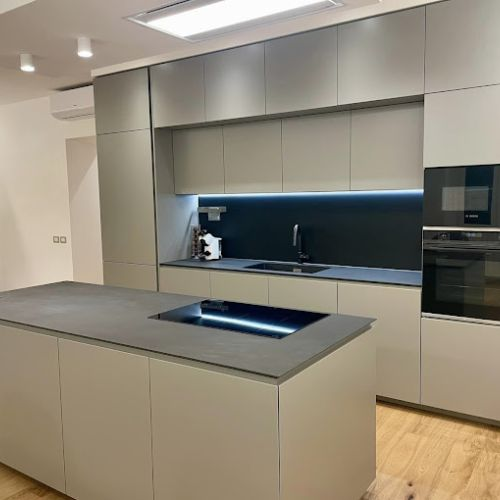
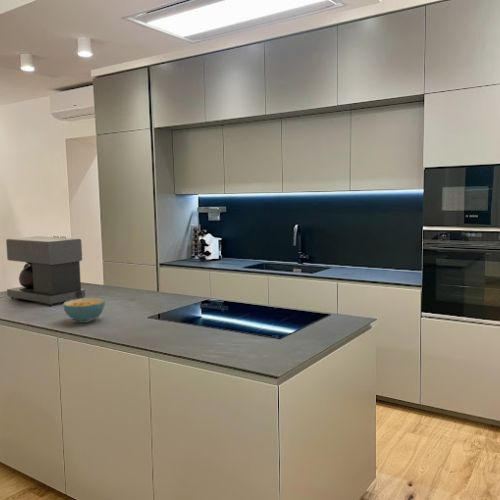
+ cereal bowl (84, 311)
+ coffee maker (44, 269)
